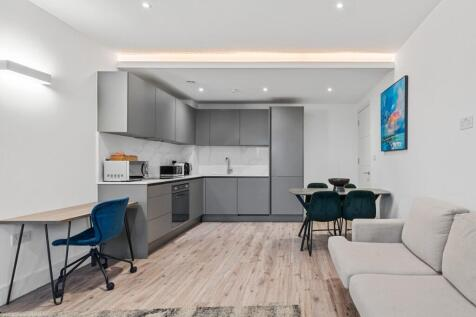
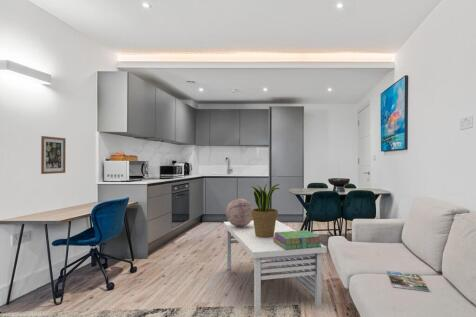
+ coffee table (266, 258)
+ decorative sphere (239, 212)
+ magazine (406, 280)
+ wall art (53, 155)
+ stack of books (296, 239)
+ potted plant (265, 208)
